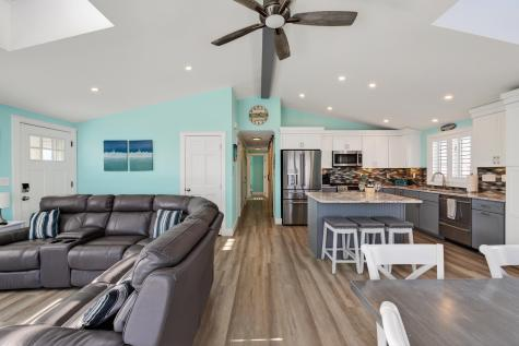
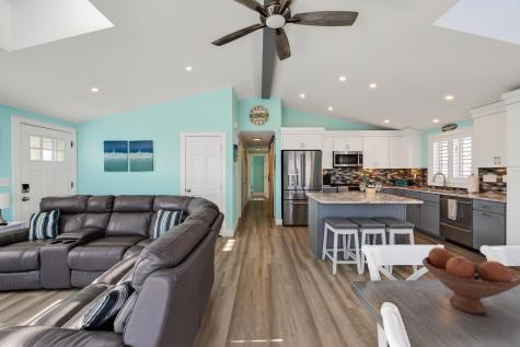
+ fruit bowl (466, 279)
